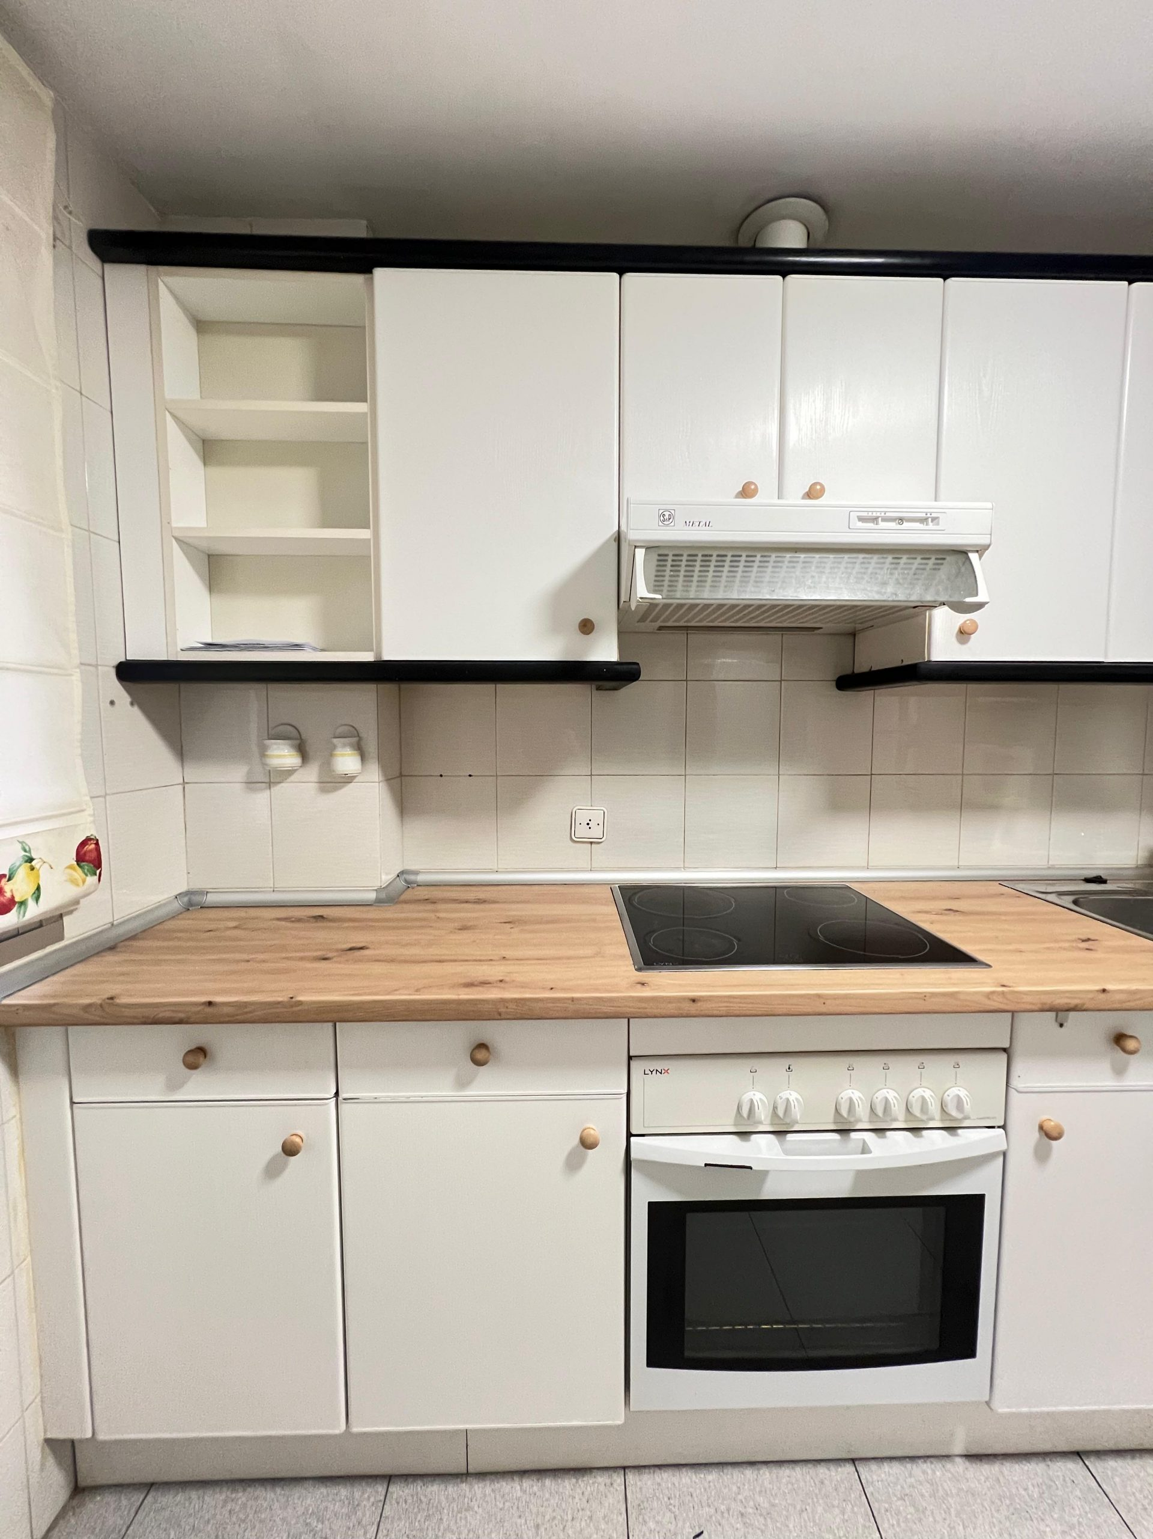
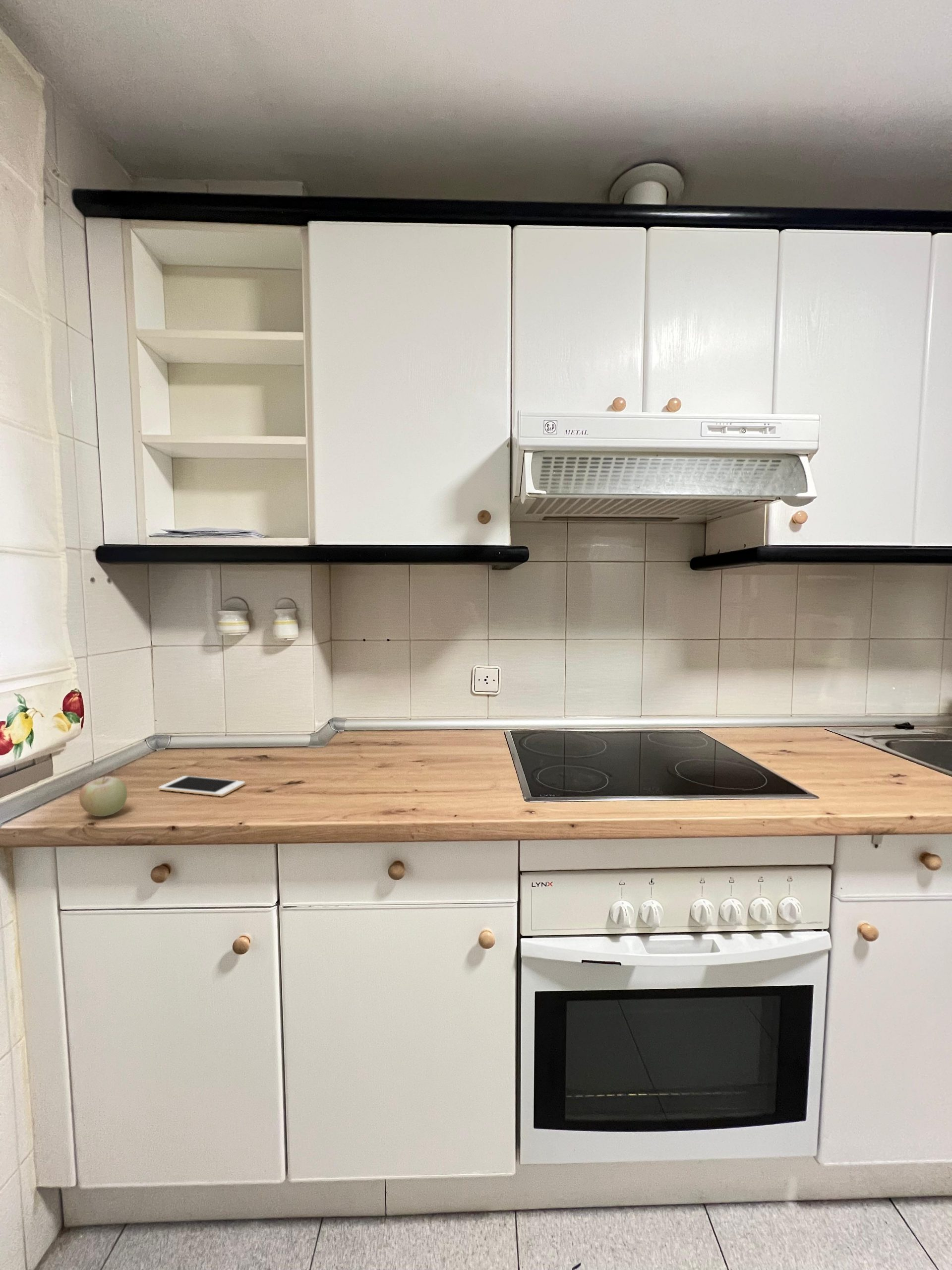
+ cell phone (202, 785)
+ fruit (104, 793)
